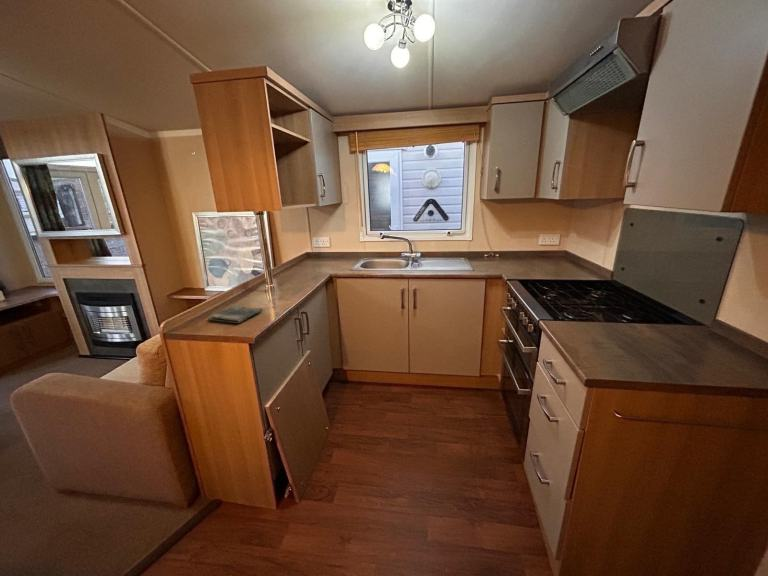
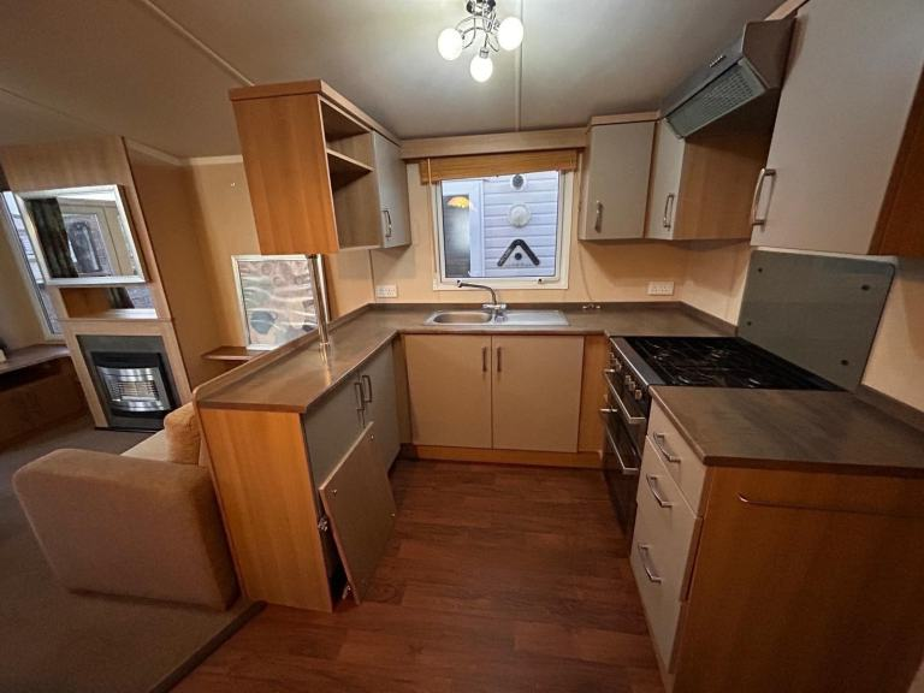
- dish towel (235, 313)
